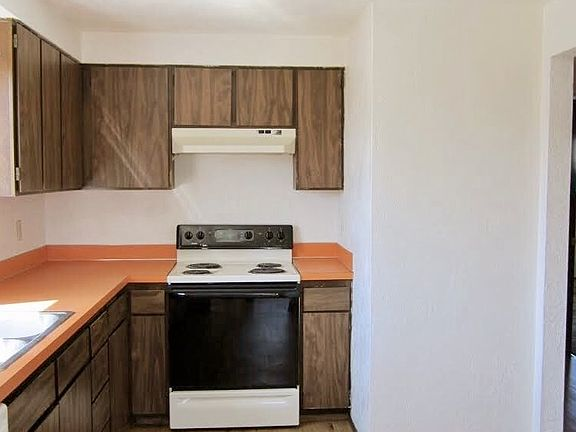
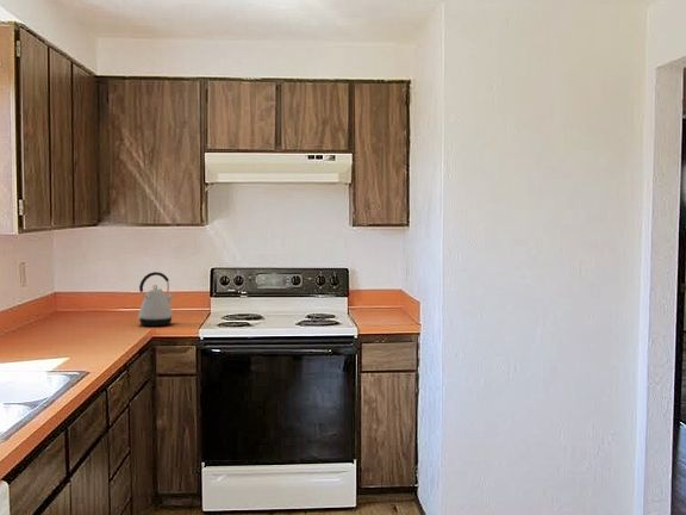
+ kettle (156, 298)
